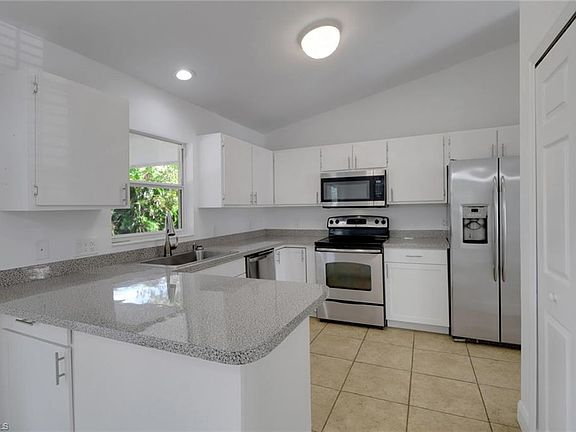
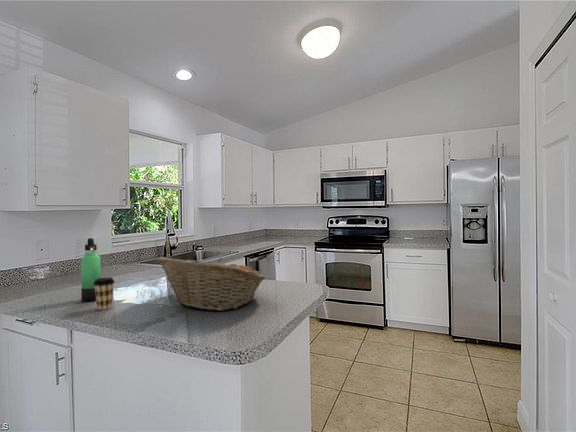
+ fruit basket (211, 277)
+ coffee cup (104, 293)
+ thermos bottle (91, 268)
